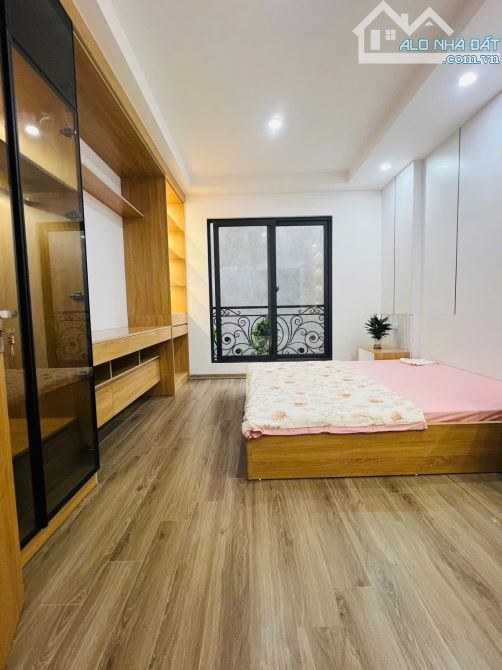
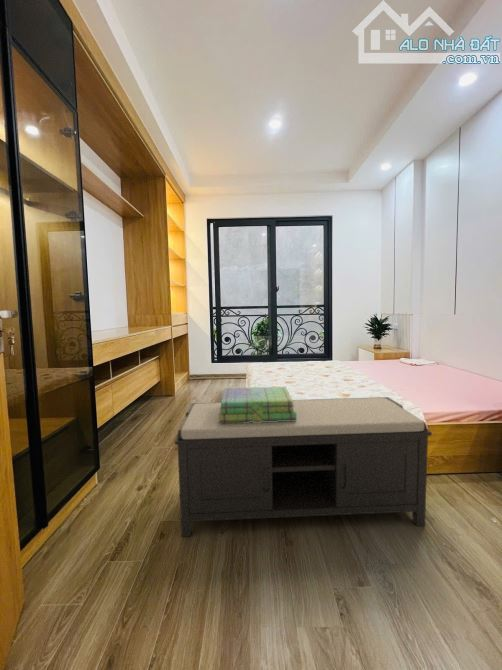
+ stack of books (256, 403)
+ bench (296, 458)
